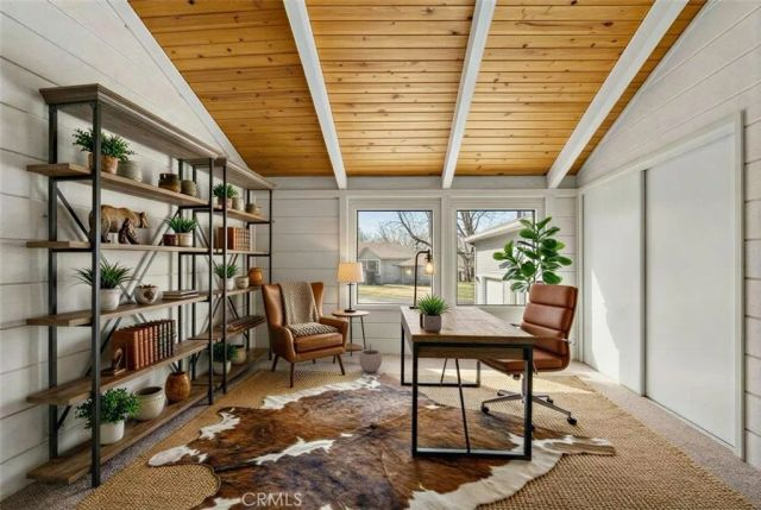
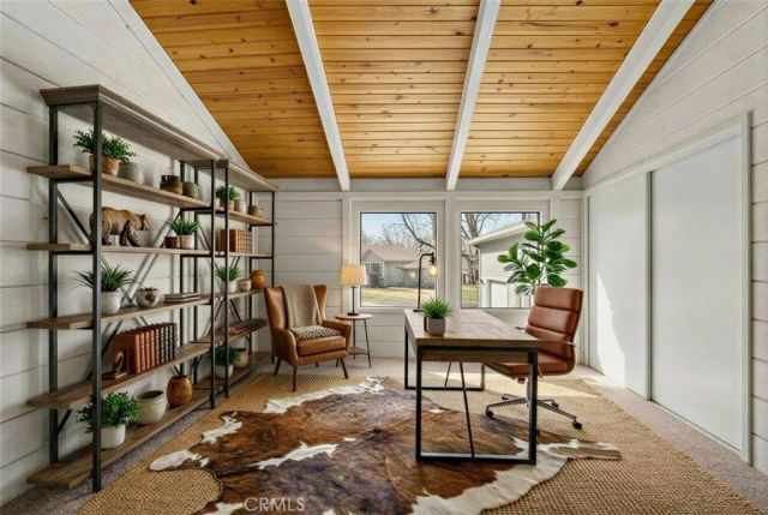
- plant pot (370, 357)
